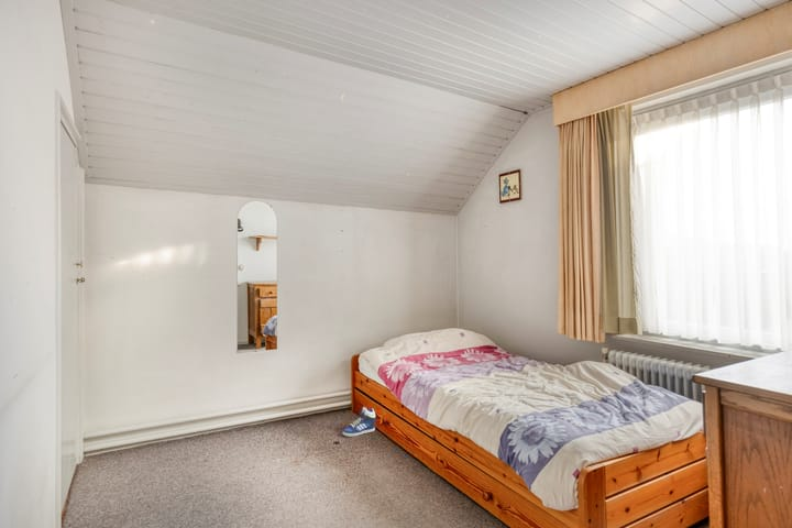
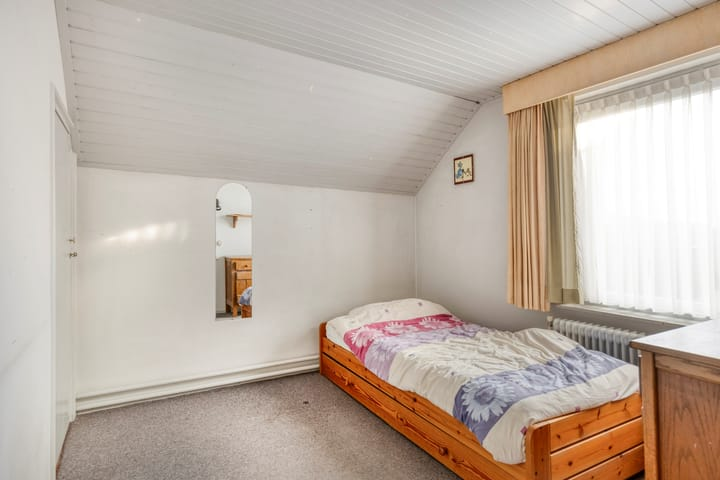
- sneaker (359, 419)
